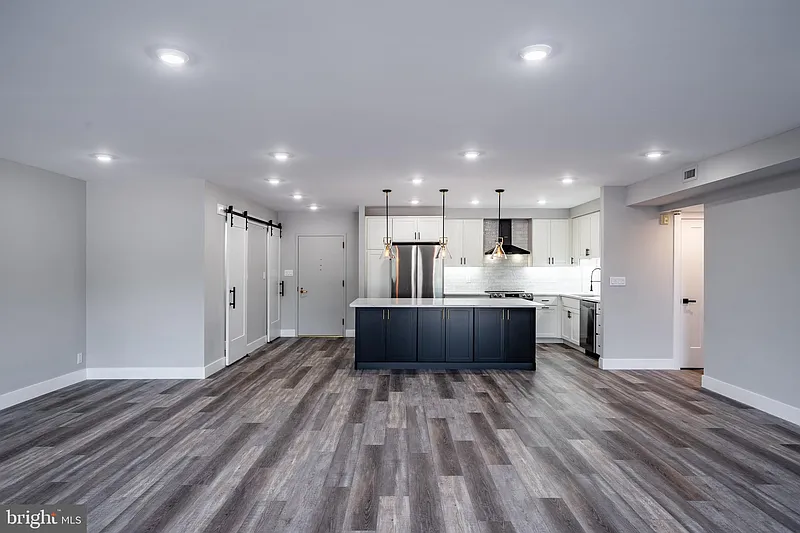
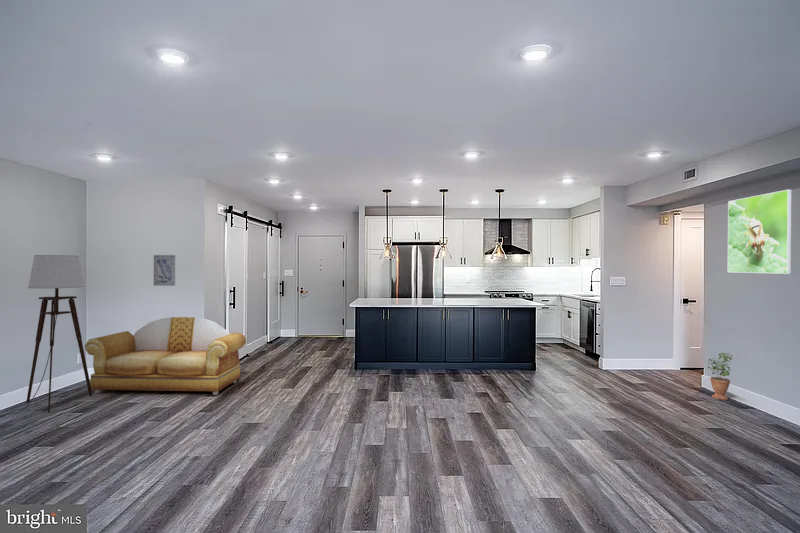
+ floor lamp (42, 330)
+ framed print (756, 234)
+ potted plant (720, 373)
+ sofa (170, 353)
+ wall art (164, 270)
